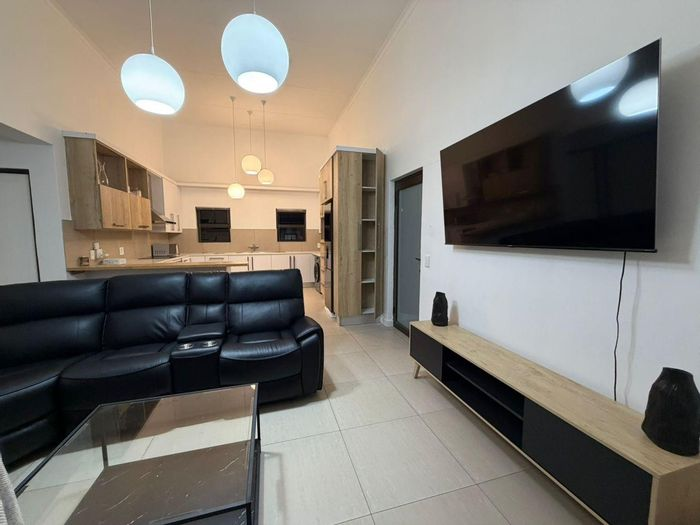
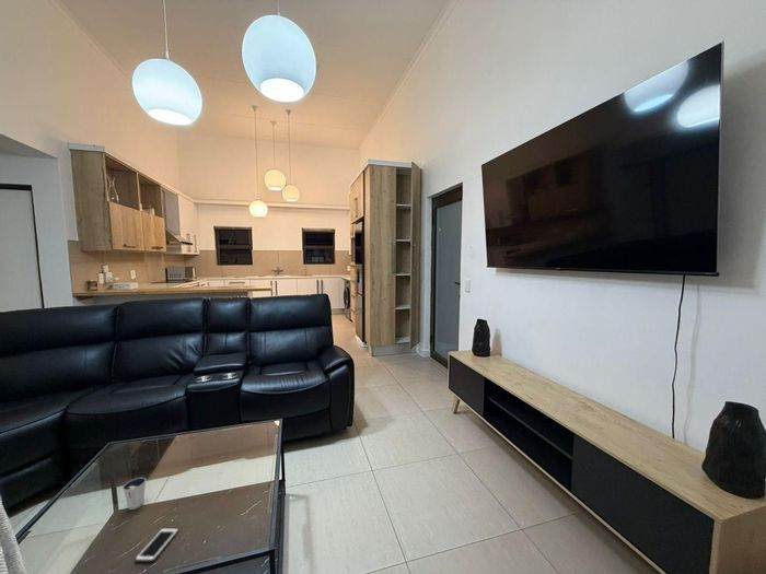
+ dixie cup (135, 494)
+ cell phone (158, 543)
